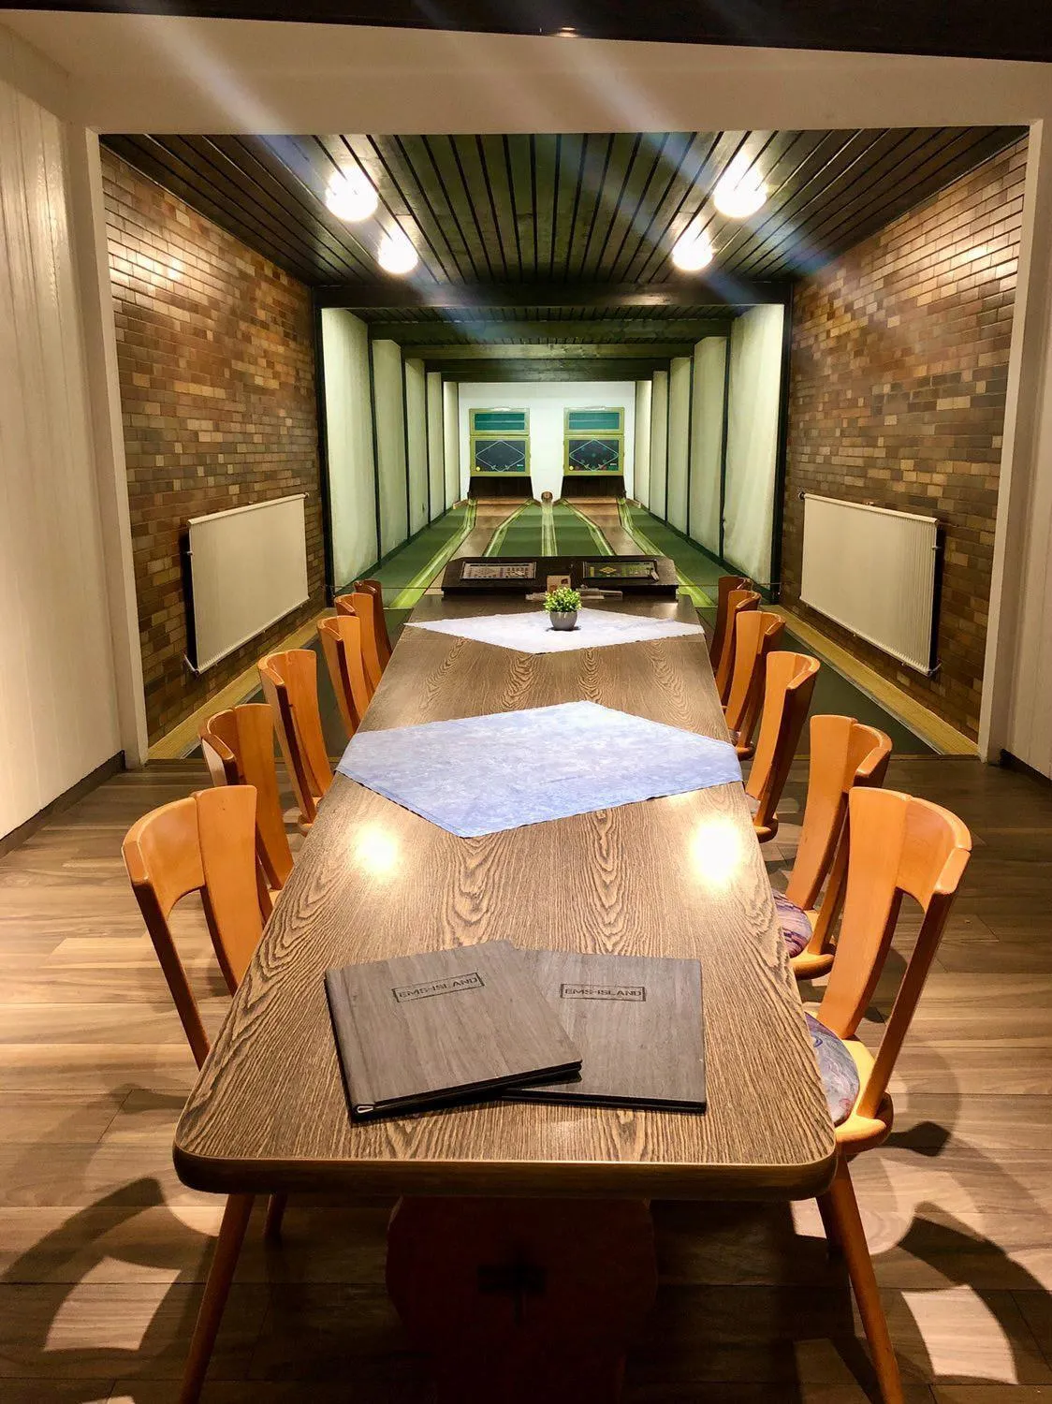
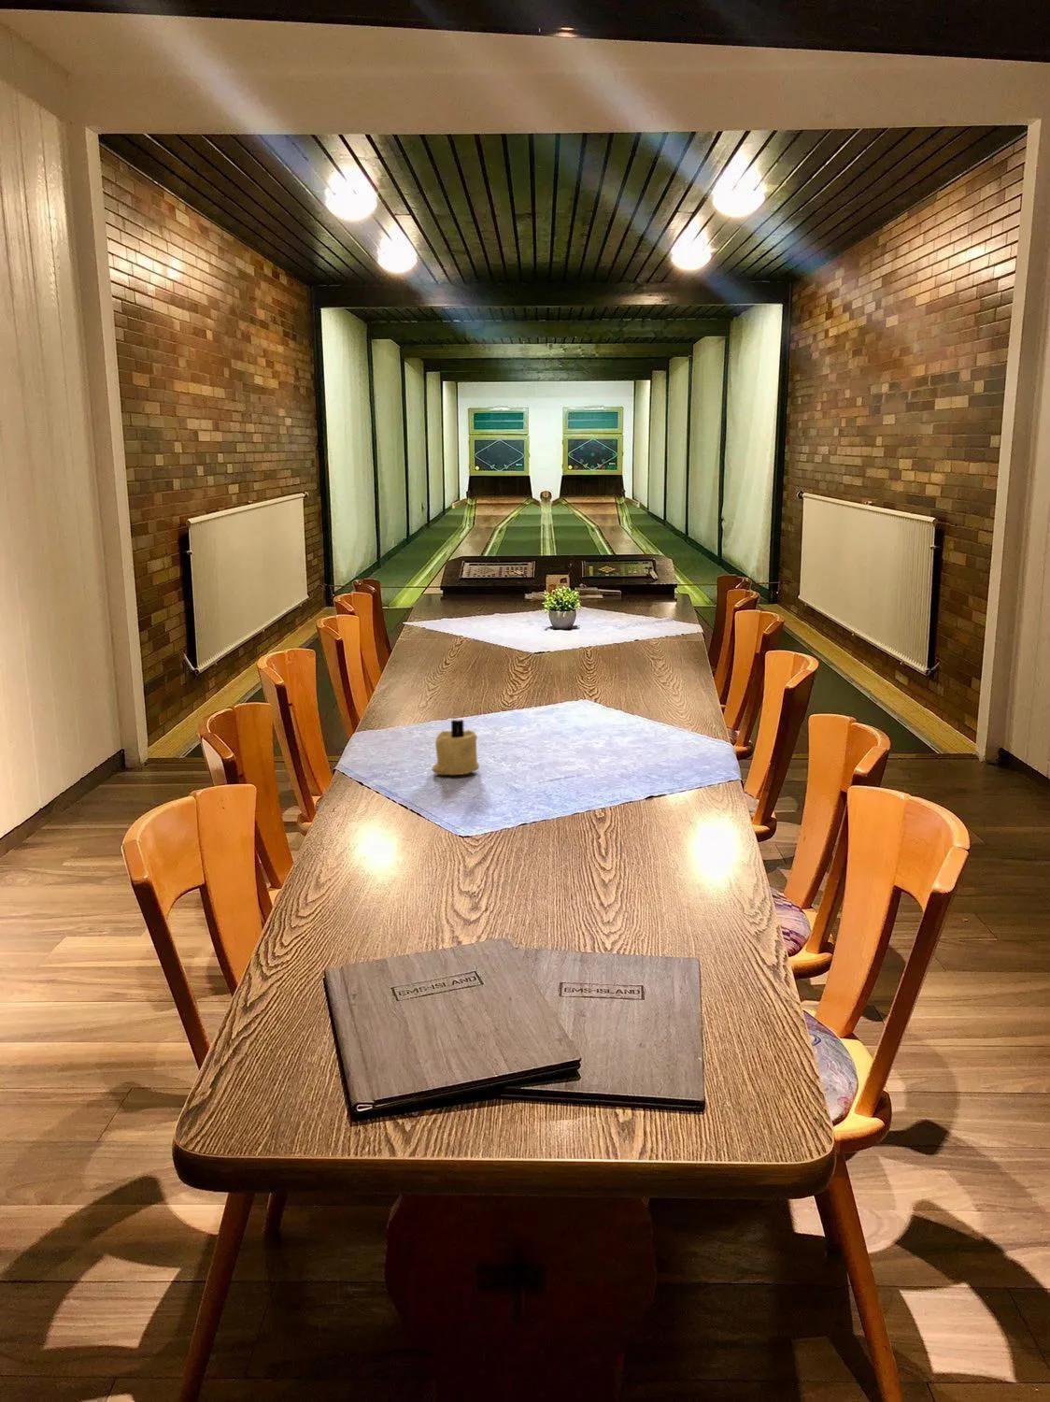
+ candle (456, 746)
